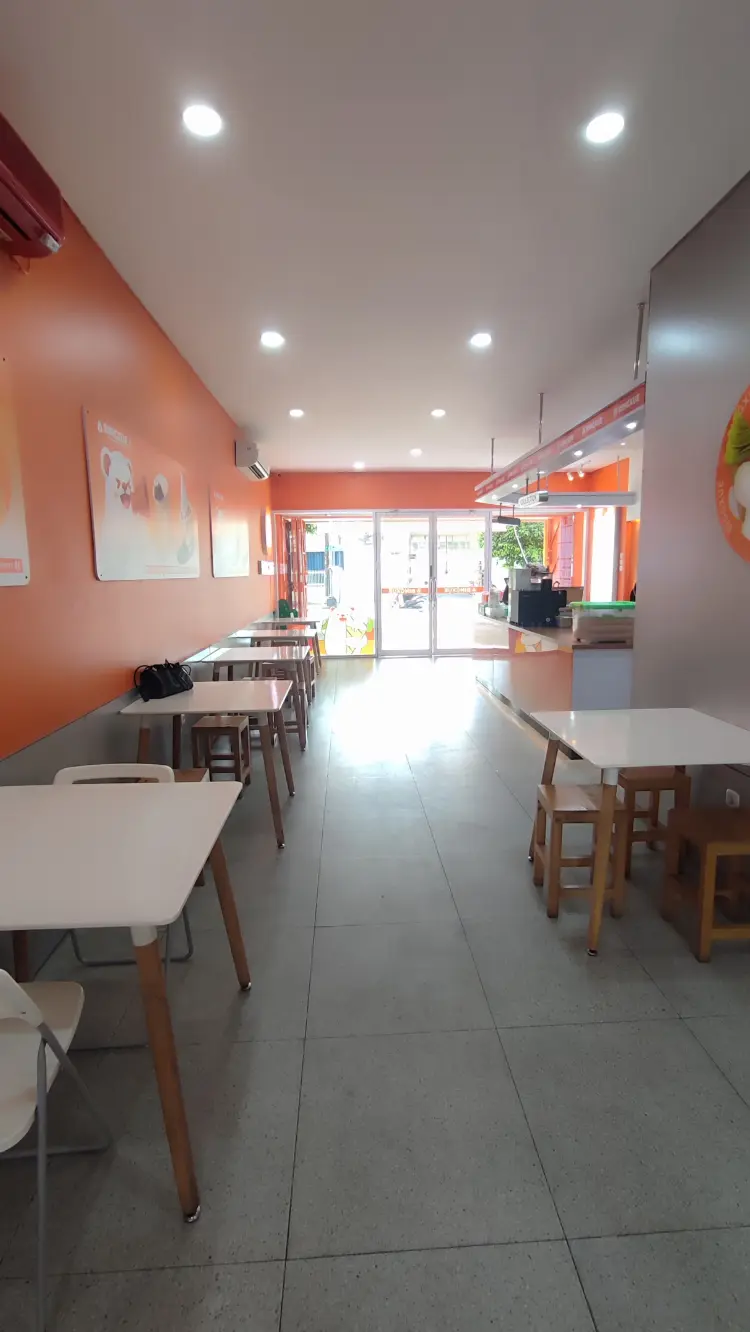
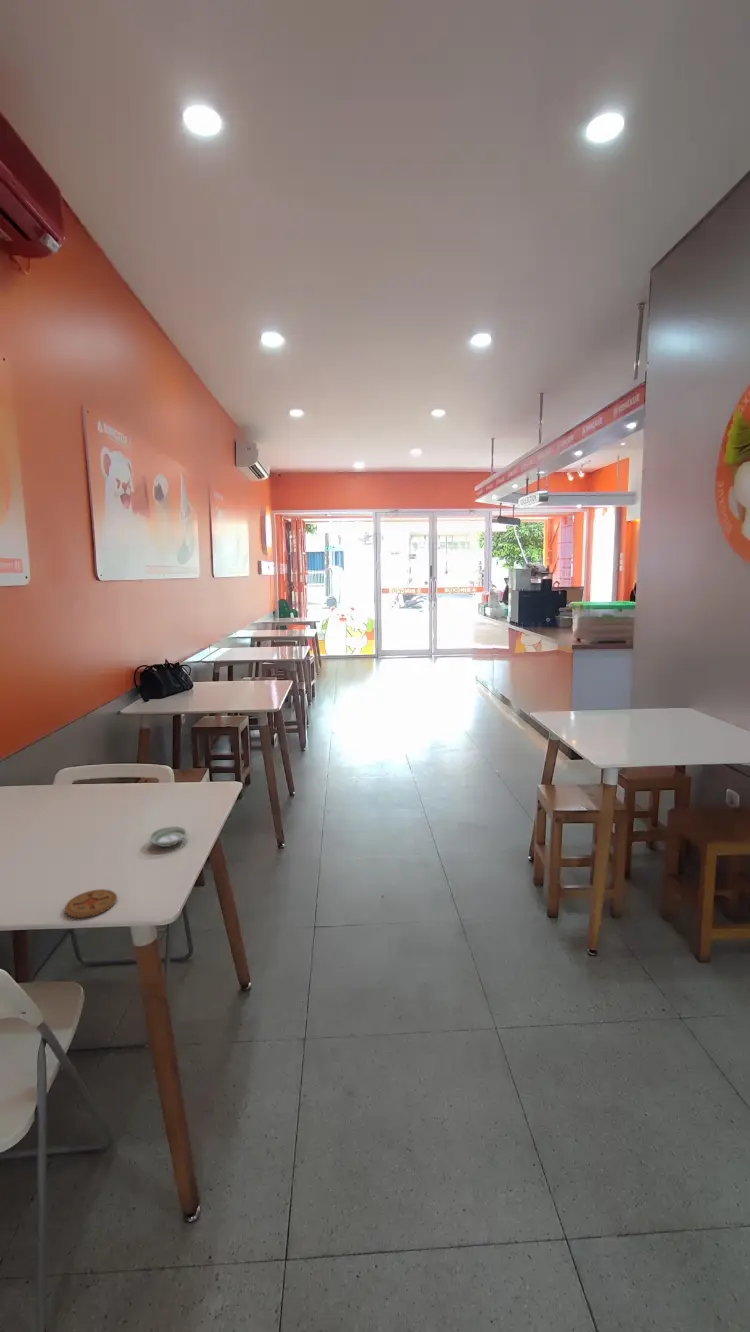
+ coaster (91, 902)
+ saucer (168, 838)
